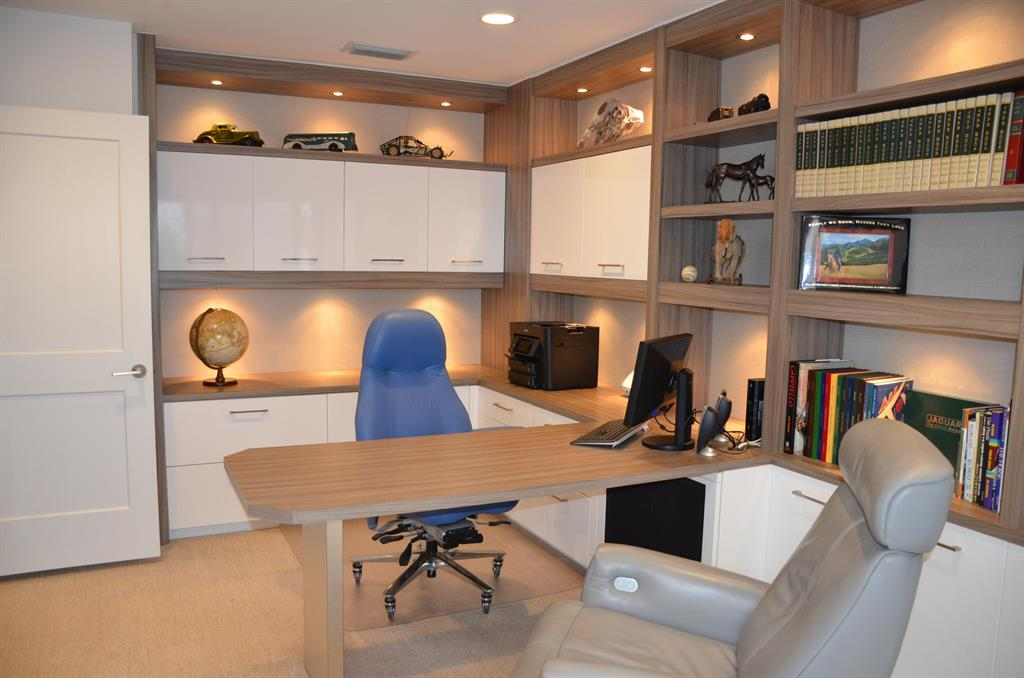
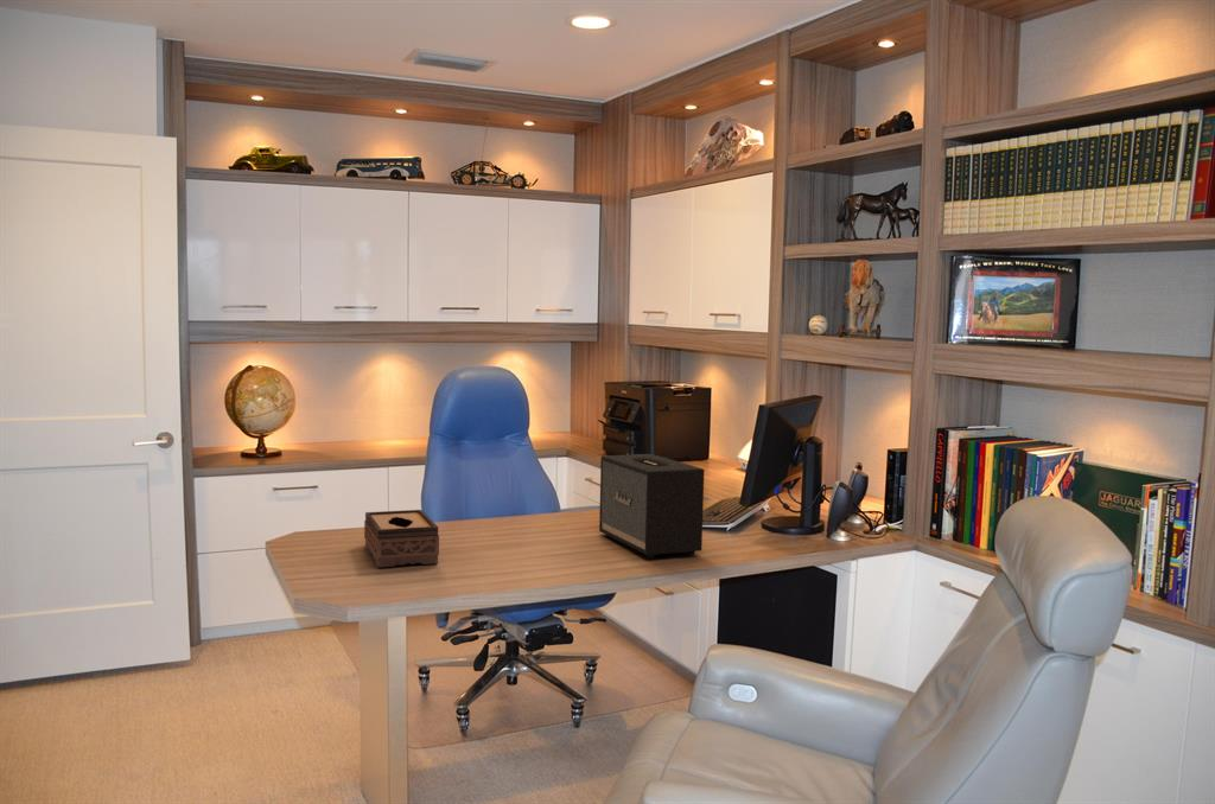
+ speaker (649, 503)
+ tissue box (400, 536)
